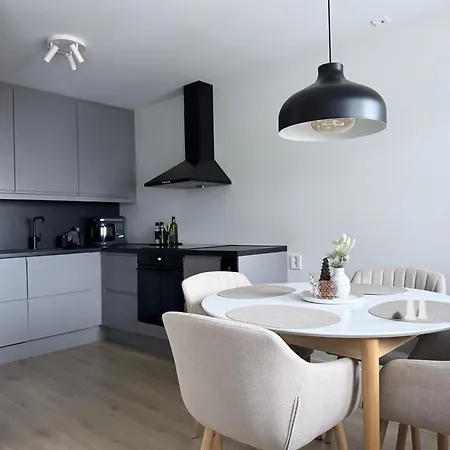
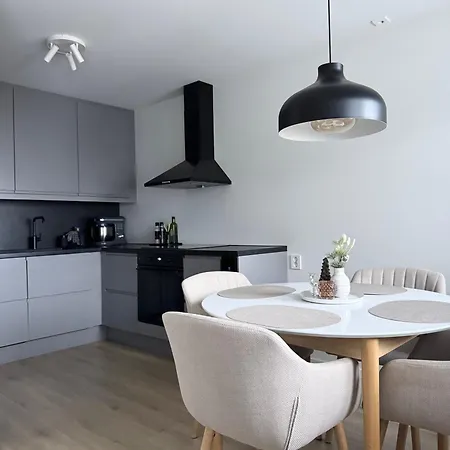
- salt and pepper shaker set (411, 305)
